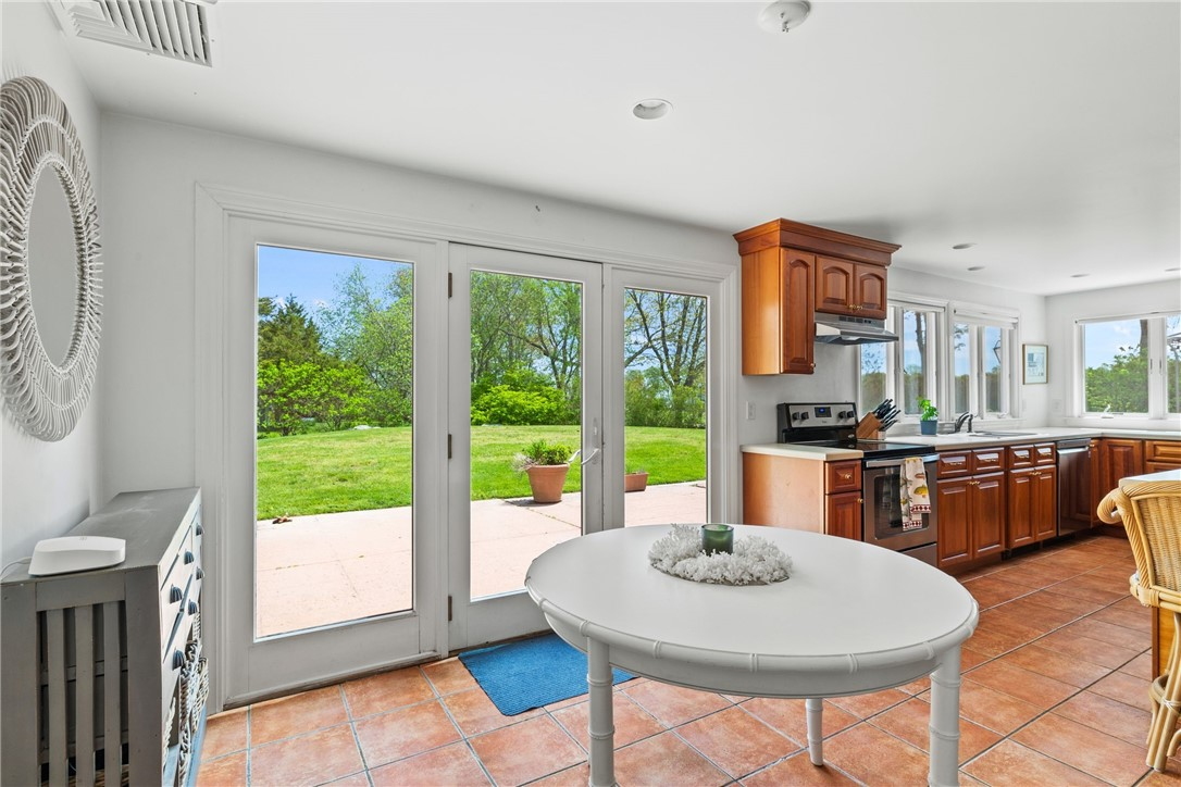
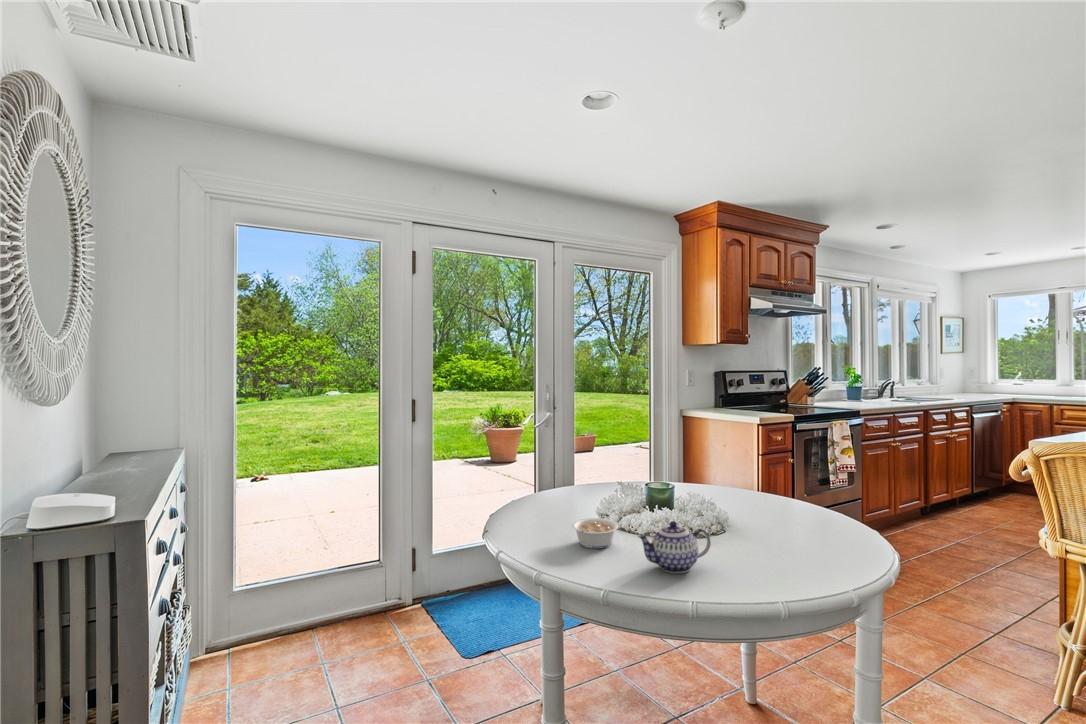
+ teapot (674, 544)
+ legume (595, 532)
